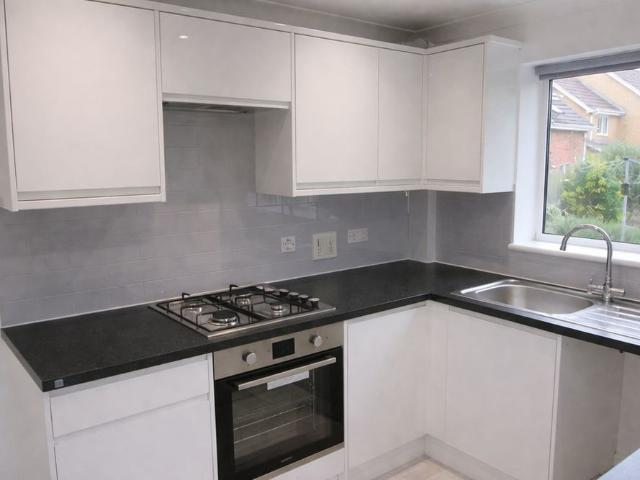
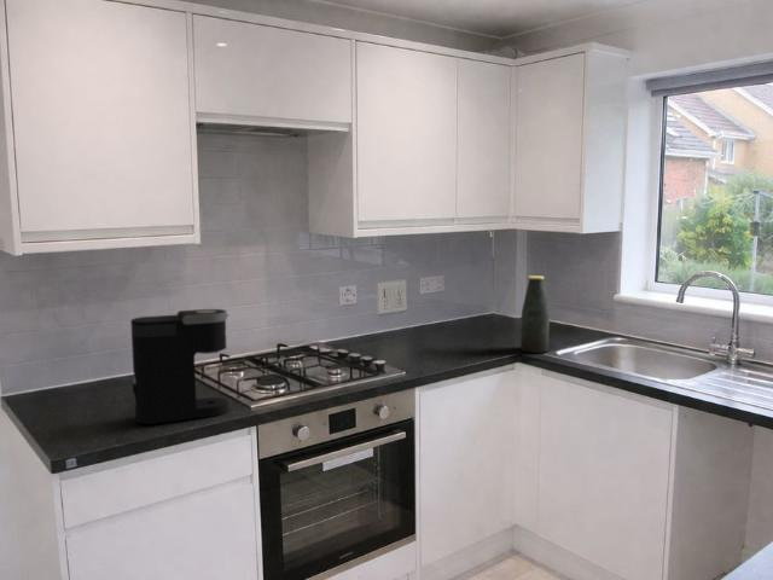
+ bottle (535, 313)
+ coffee maker (181, 364)
